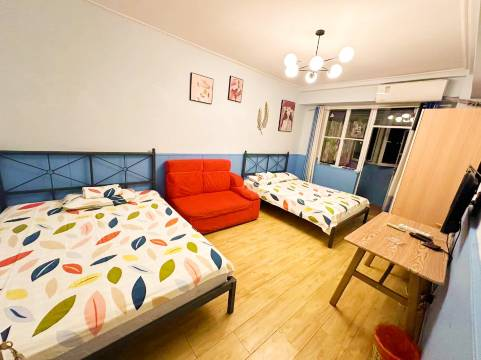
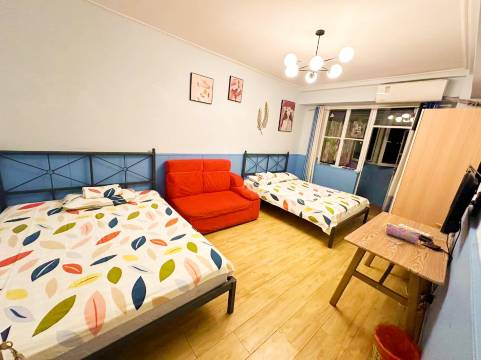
+ pencil case (402, 233)
